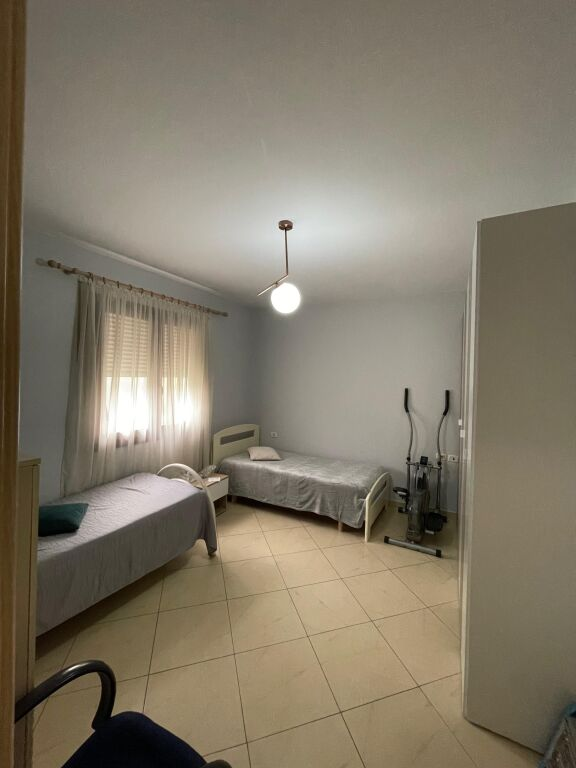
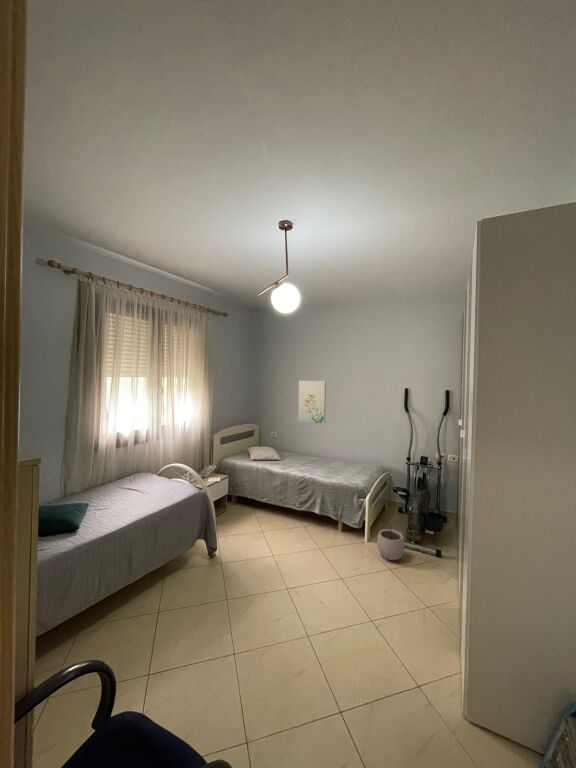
+ plant pot (390, 540)
+ wall art (311, 401)
